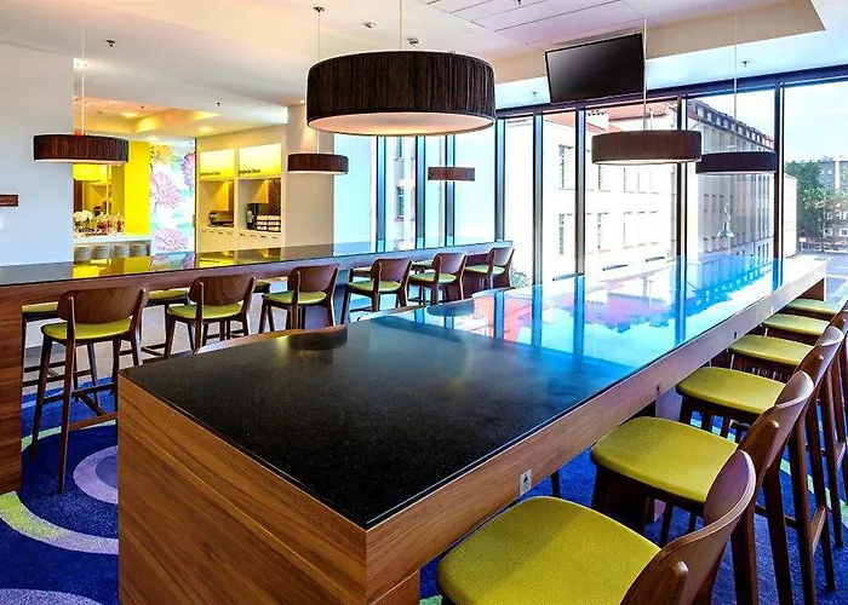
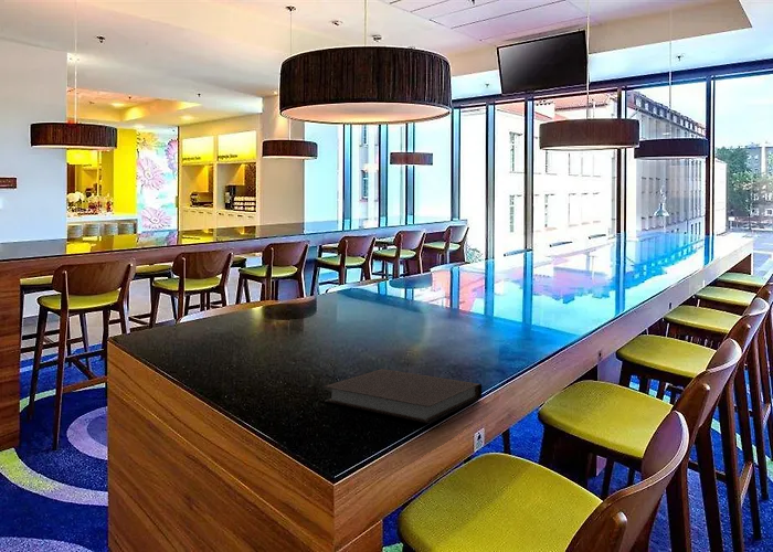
+ notebook (403, 392)
